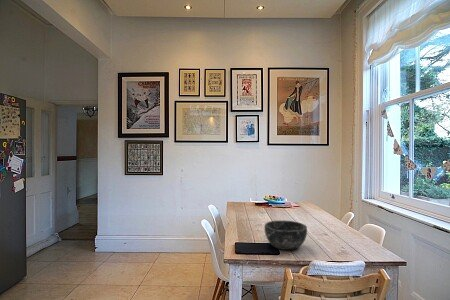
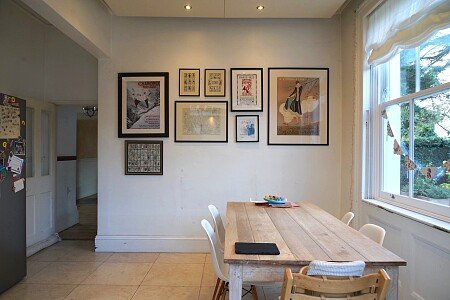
- bowl (285, 235)
